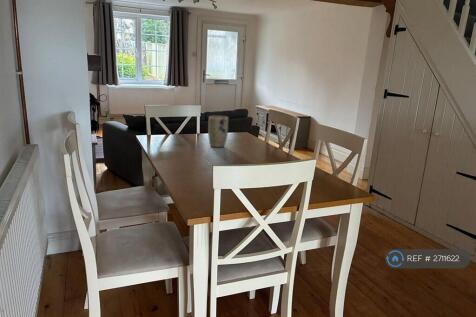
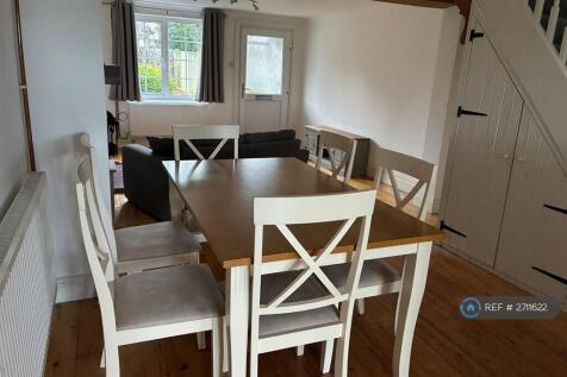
- plant pot (218, 131)
